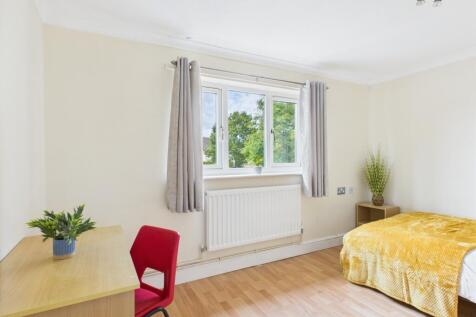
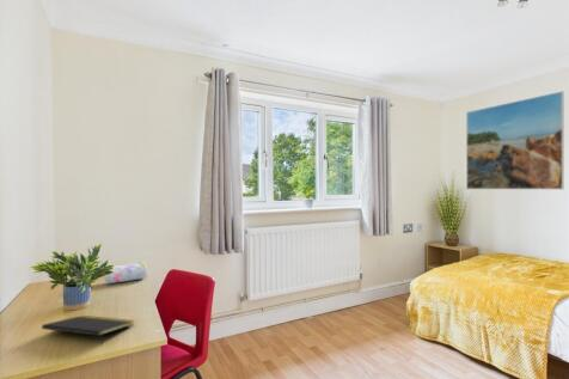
+ pencil case (126, 271)
+ notepad (90, 324)
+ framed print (509, 146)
